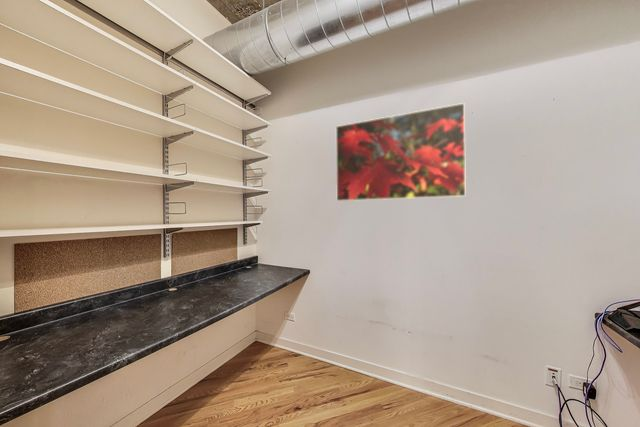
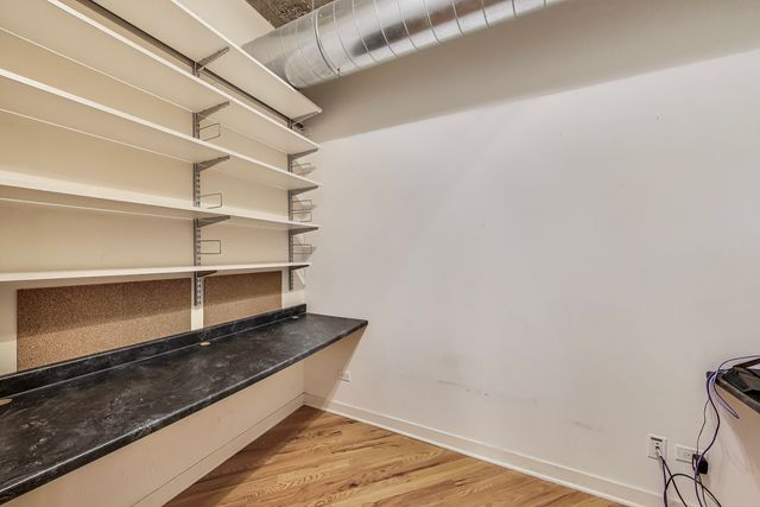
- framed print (393, 157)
